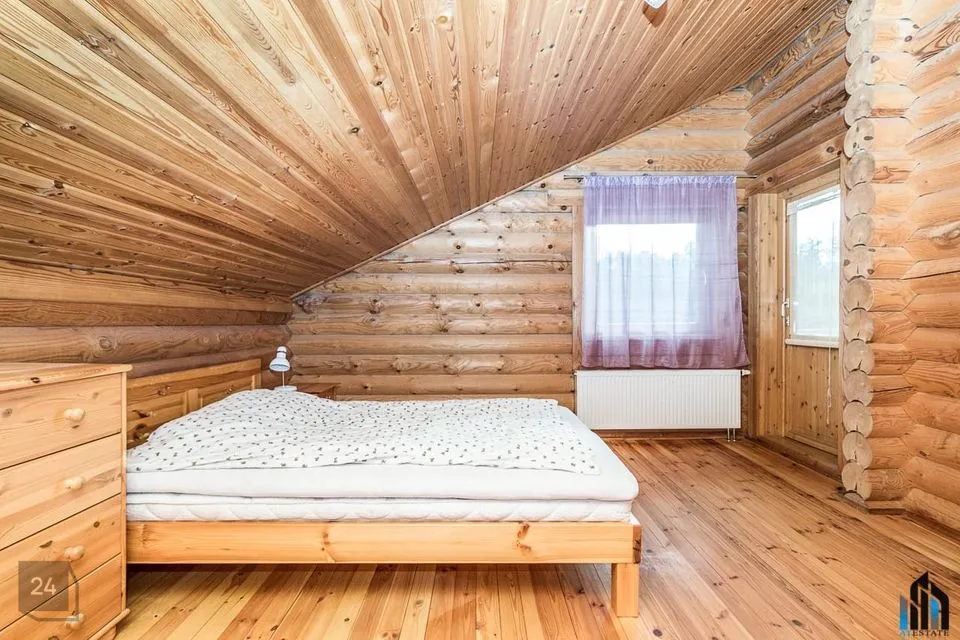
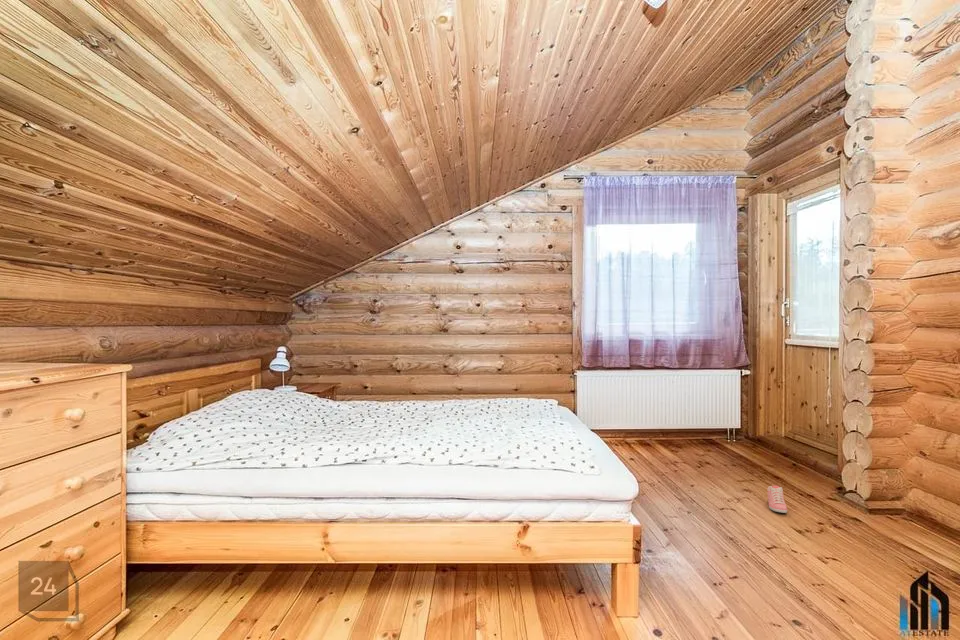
+ sneaker (776, 497)
